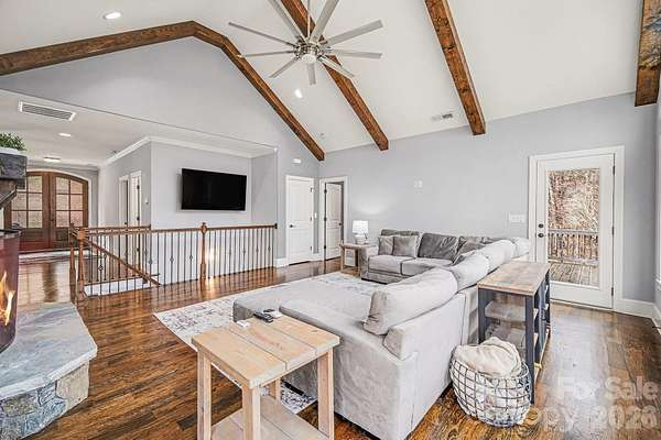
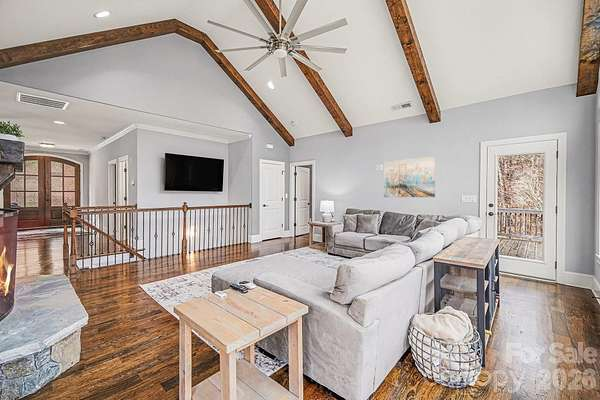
+ wall art (407, 178)
